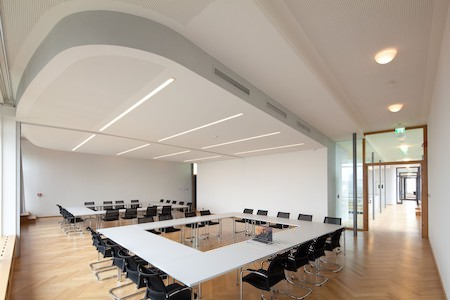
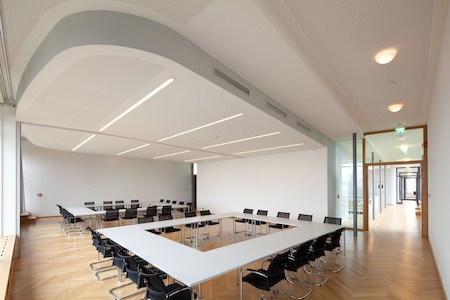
- laptop (259, 234)
